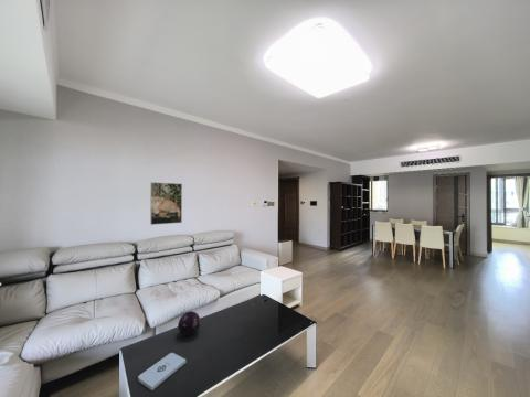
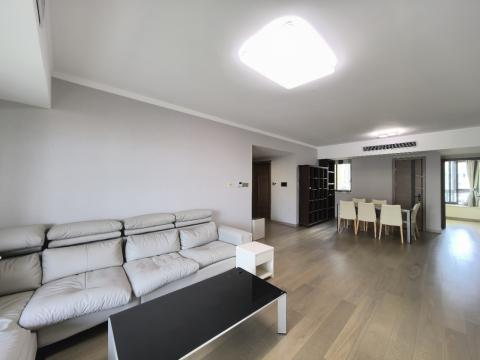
- notepad (162, 368)
- decorative orb (189, 323)
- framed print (167, 203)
